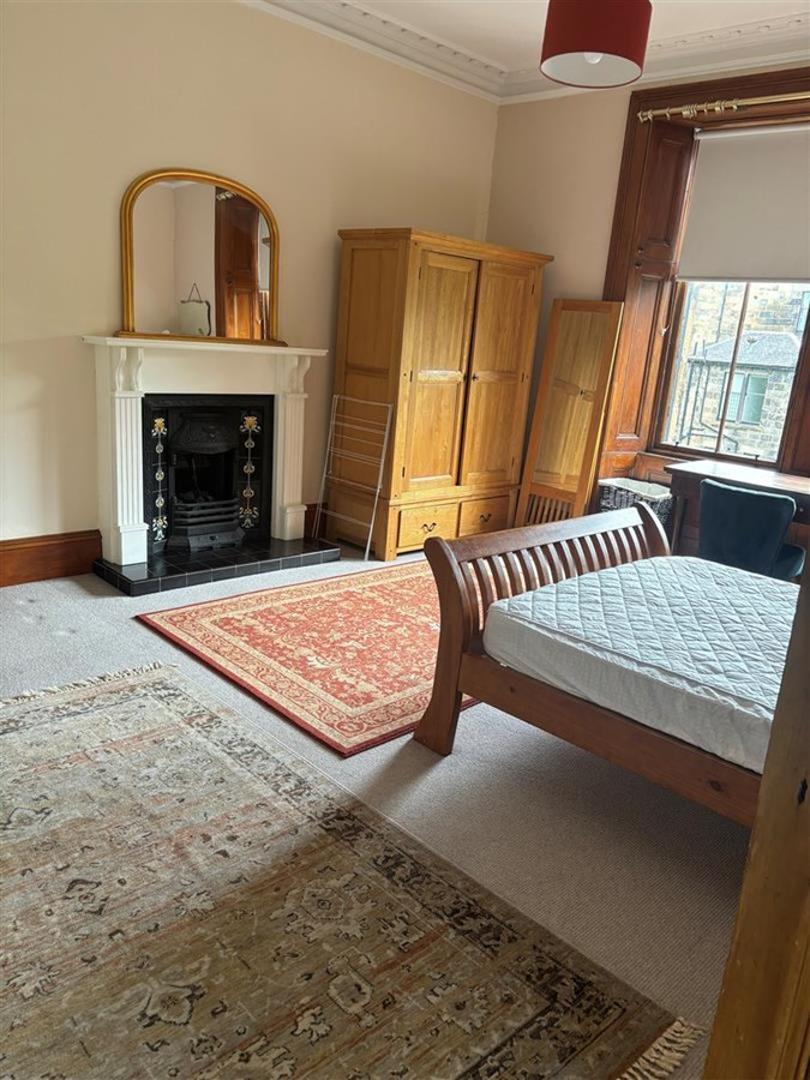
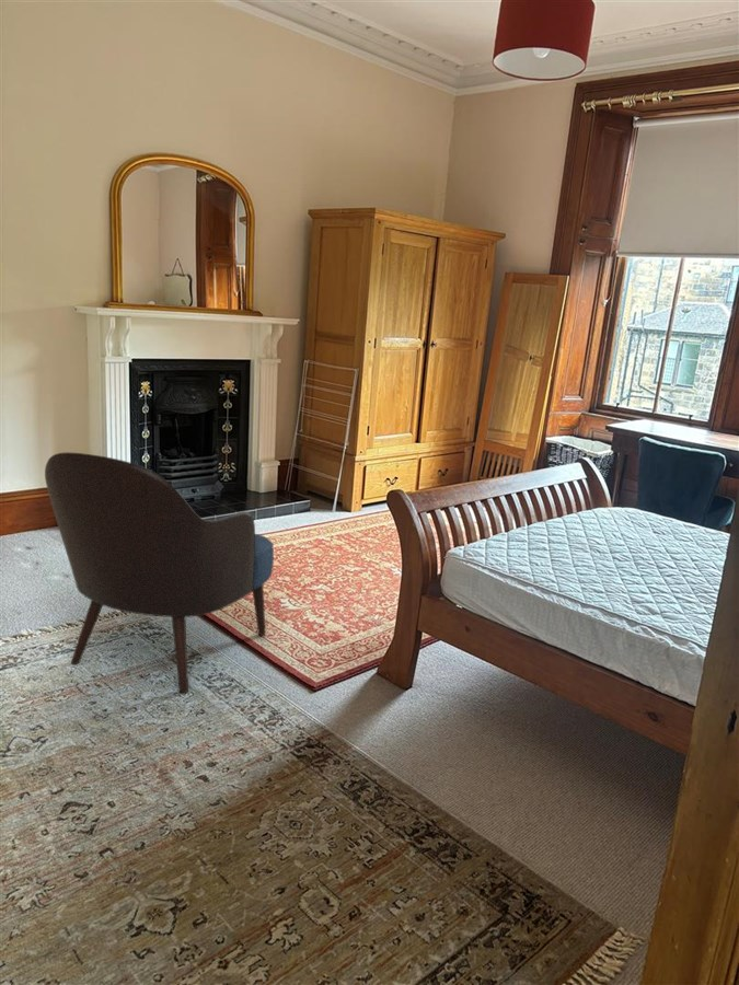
+ armchair (160, 549)
